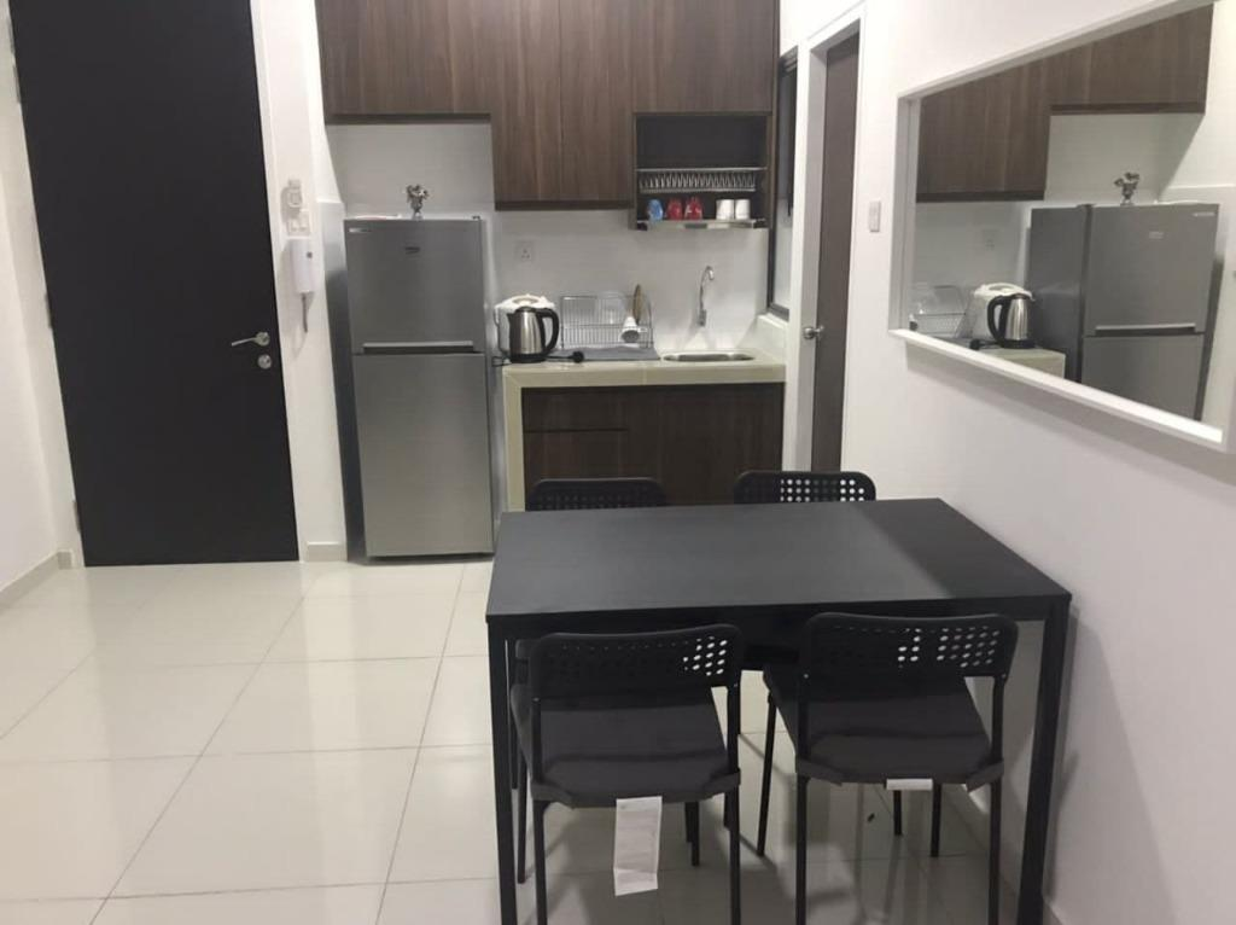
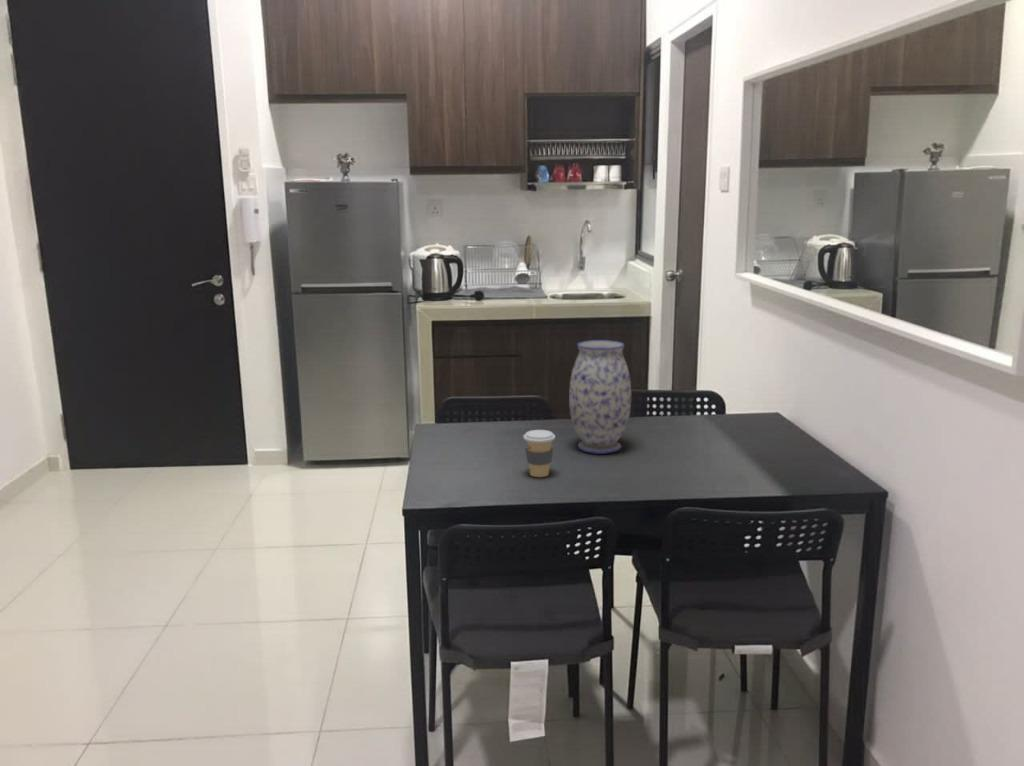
+ coffee cup (539, 453)
+ vase (600, 396)
